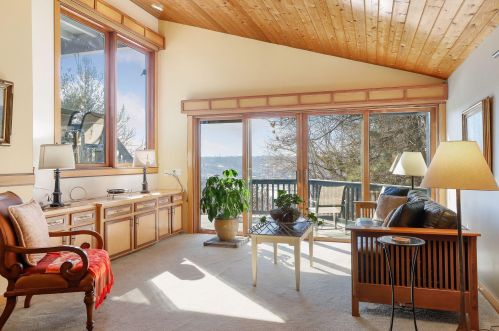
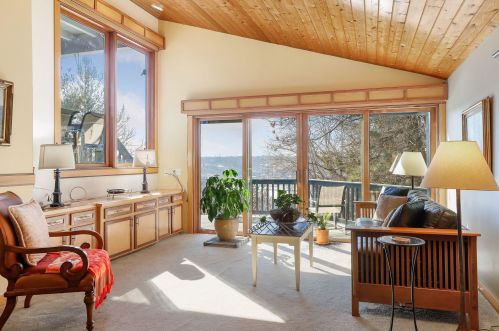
+ house plant (322, 225)
